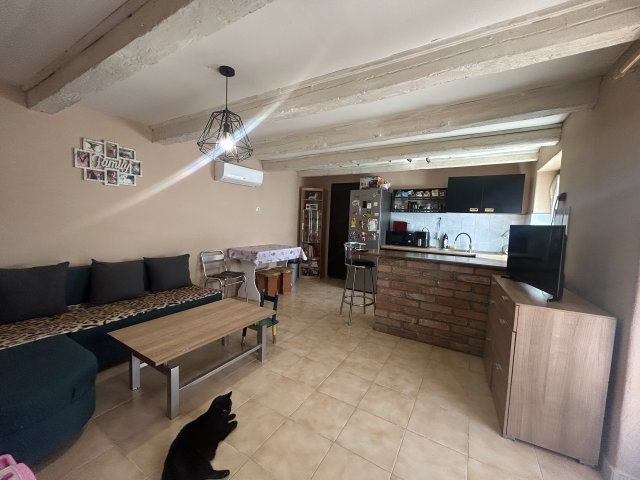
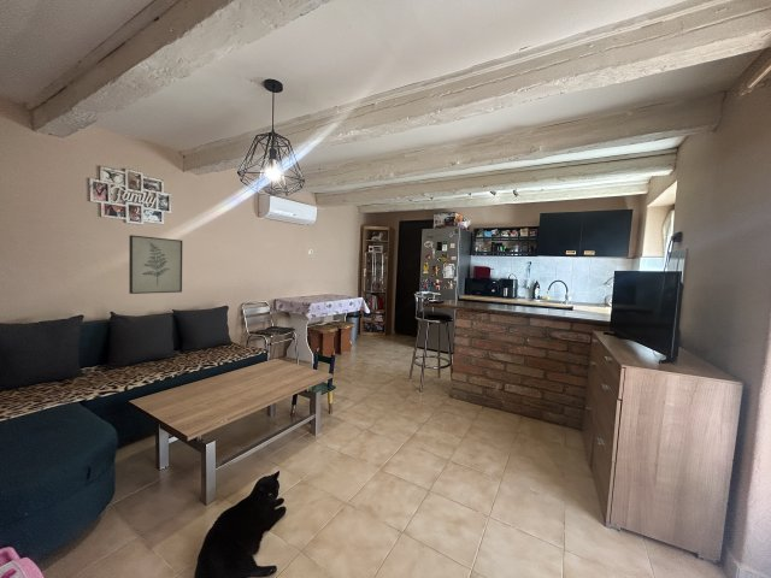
+ wall art (157, 265)
